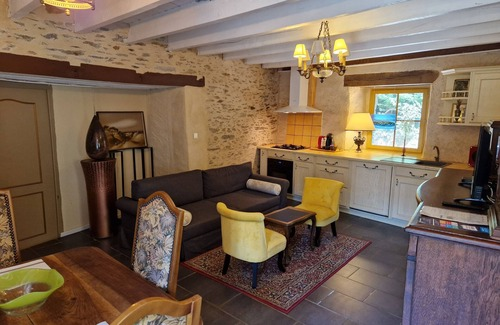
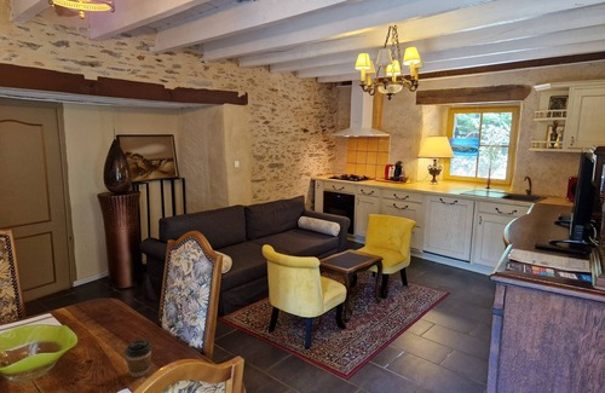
+ coffee cup (138, 356)
